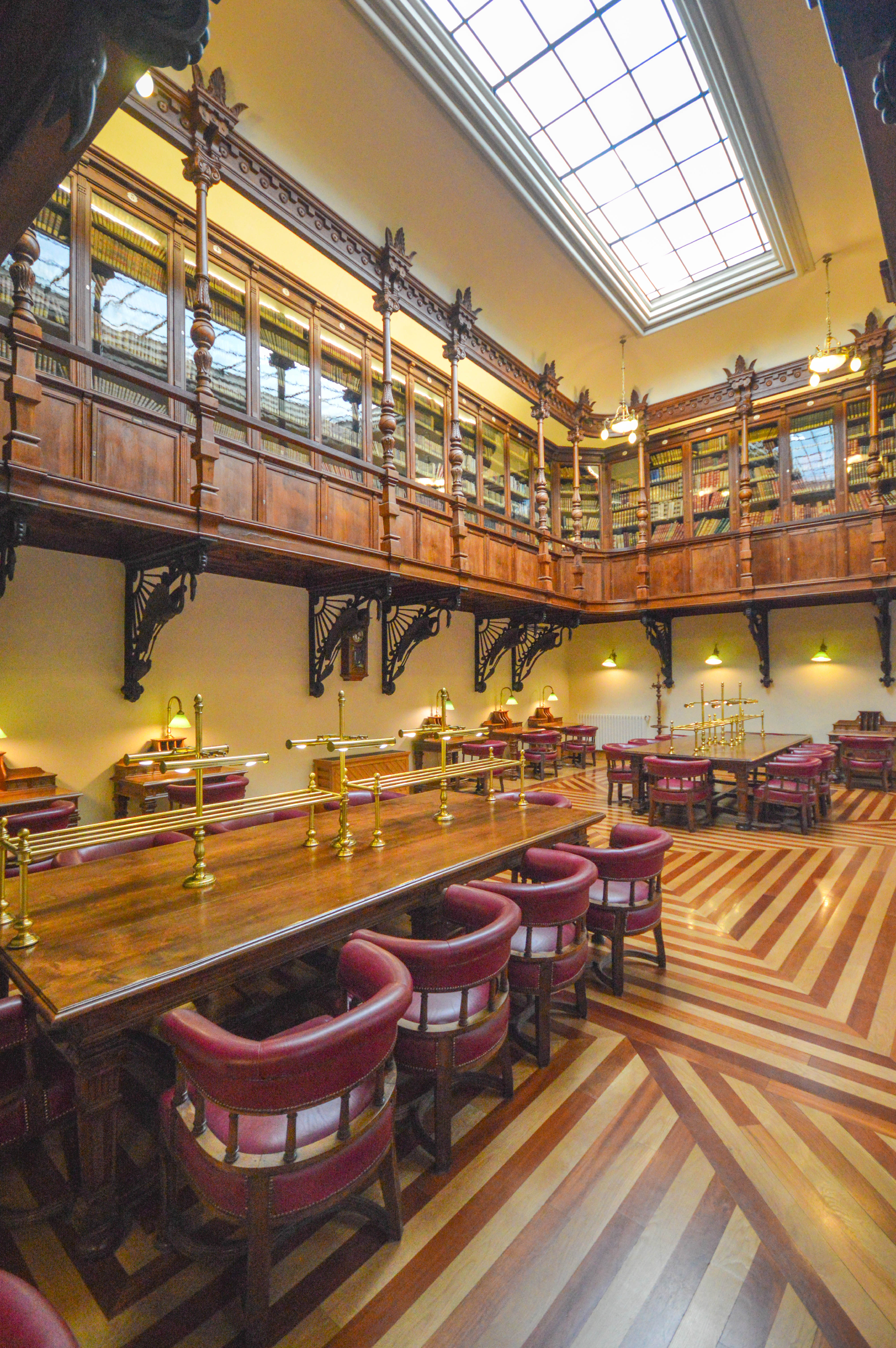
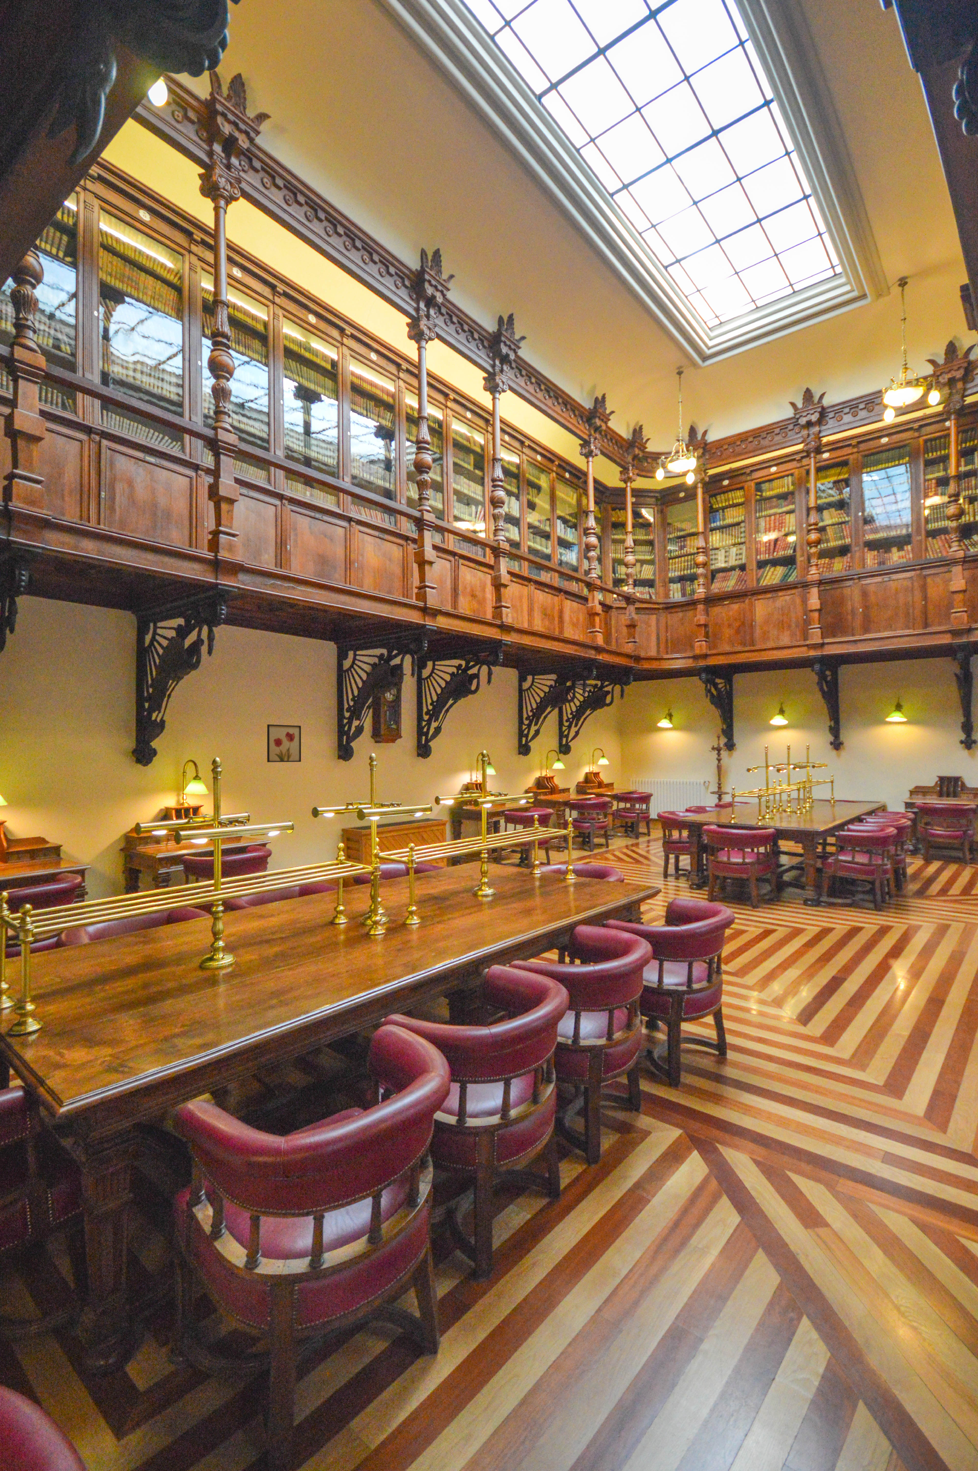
+ wall art (284, 743)
